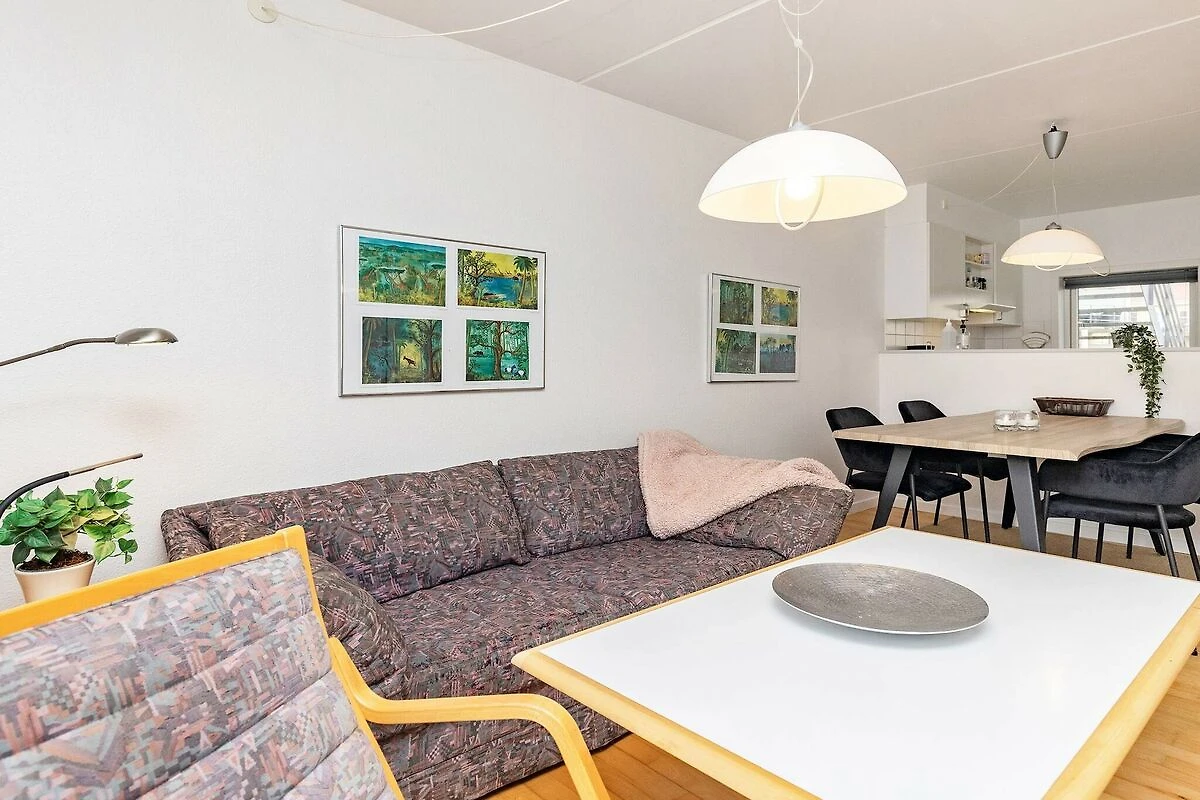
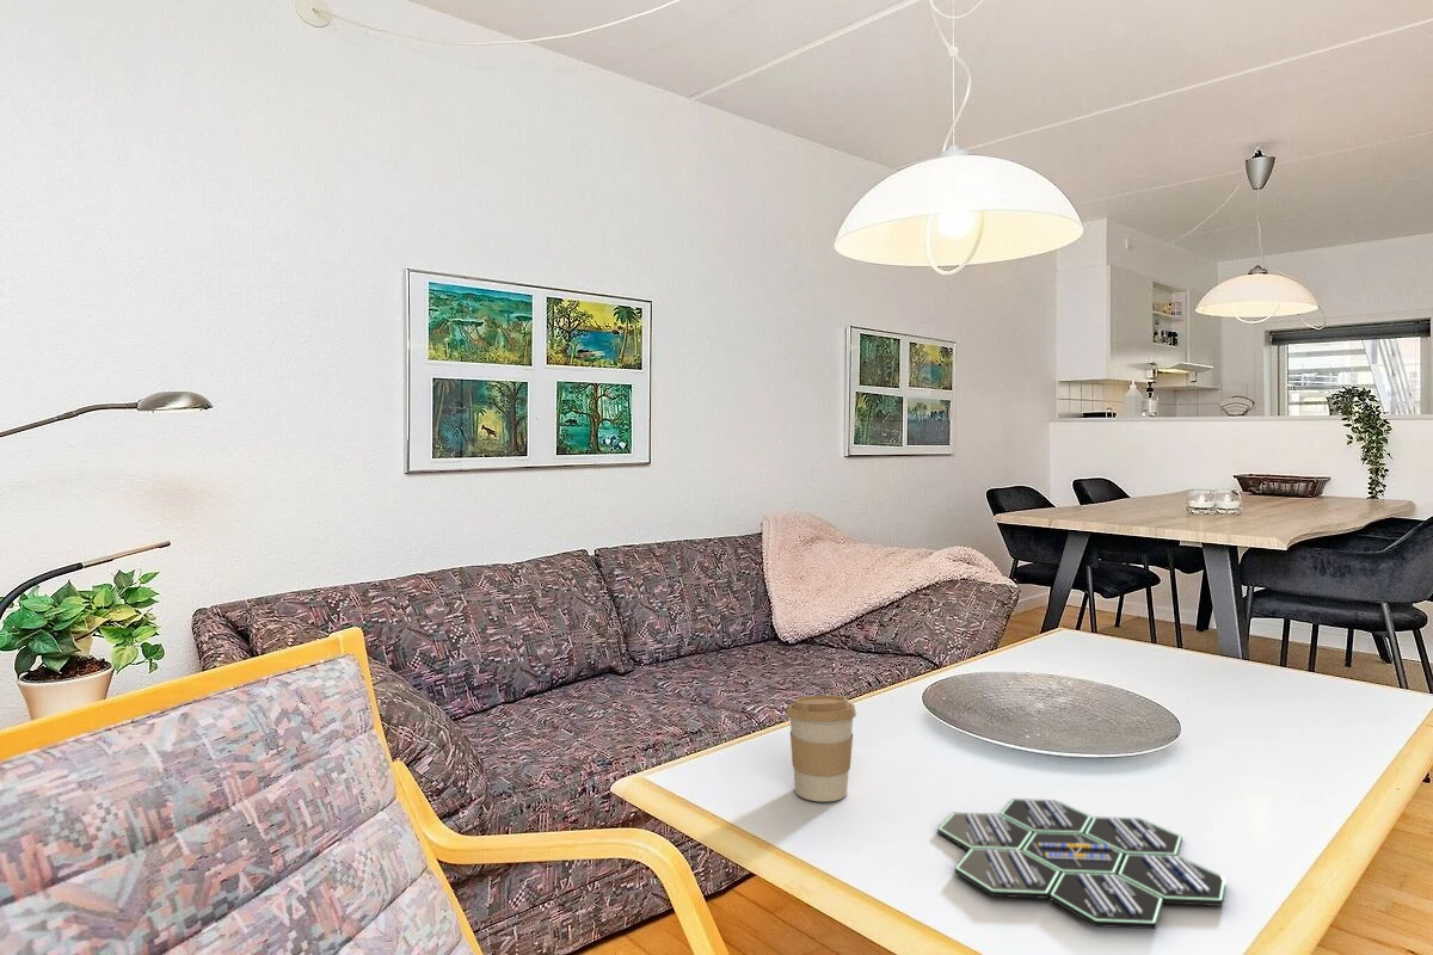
+ board game (1072, 851)
+ coffee cup (820, 744)
